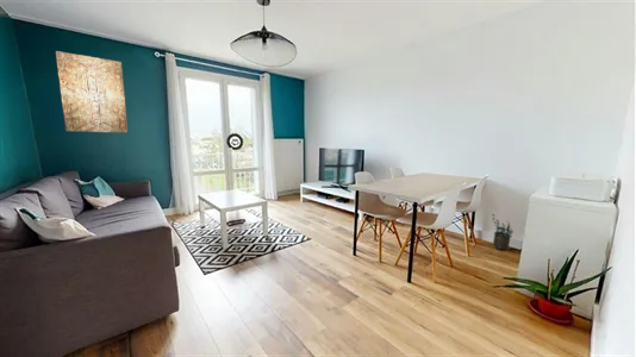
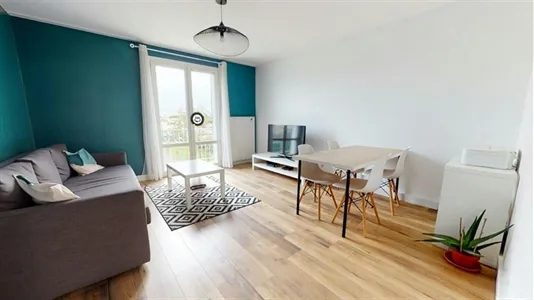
- potted plant (501, 232)
- wall art (94, 95)
